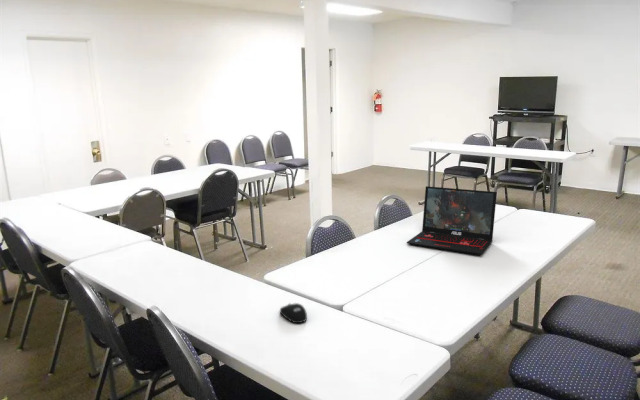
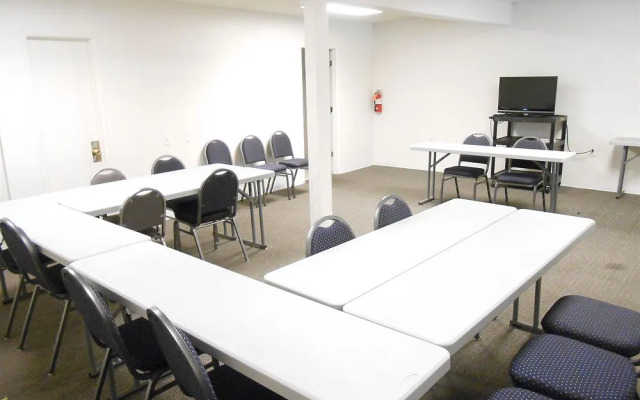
- computer mouse (294, 311)
- laptop (451, 218)
